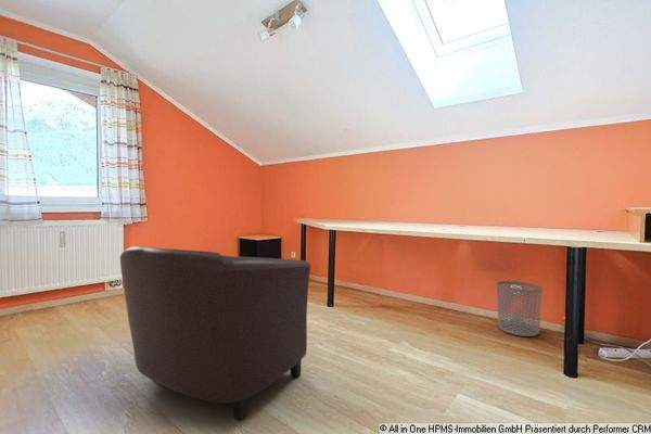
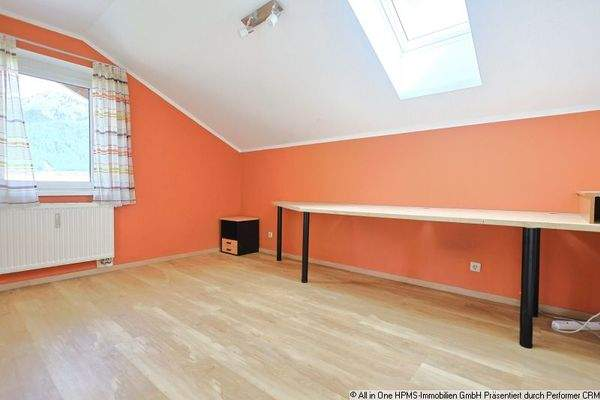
- chair (212, 314)
- waste bin (518, 308)
